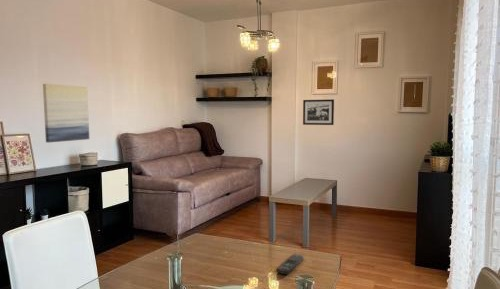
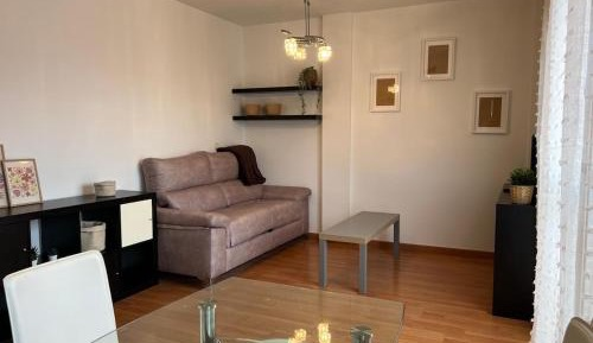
- wall art (67, 113)
- picture frame (318, 112)
- remote control (290, 263)
